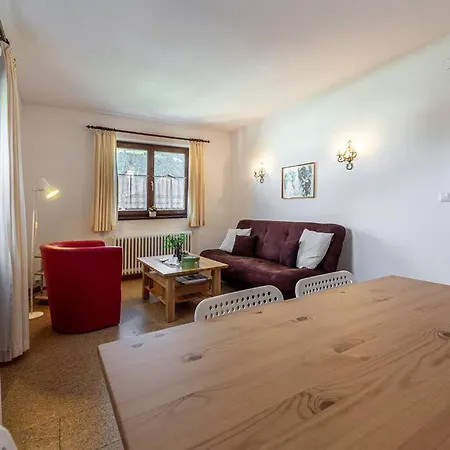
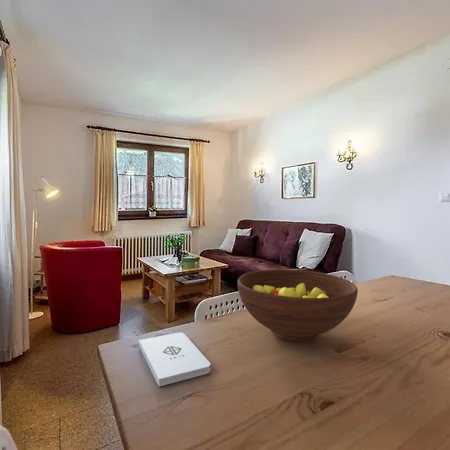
+ fruit bowl (294, 307)
+ notepad (172, 354)
